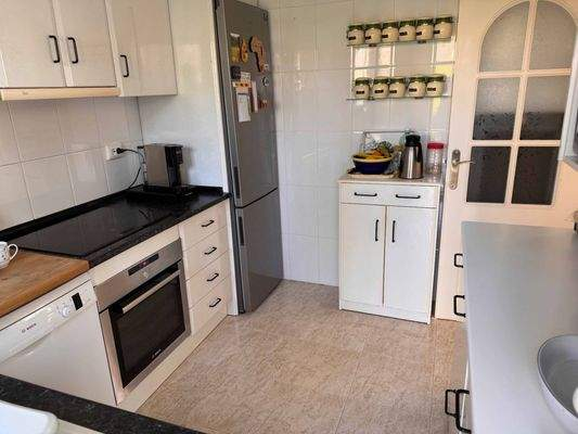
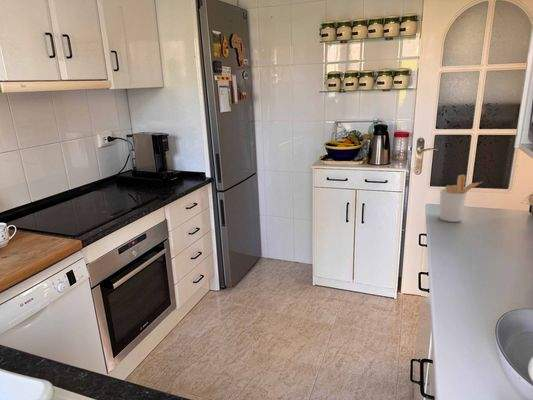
+ utensil holder (458, 199)
